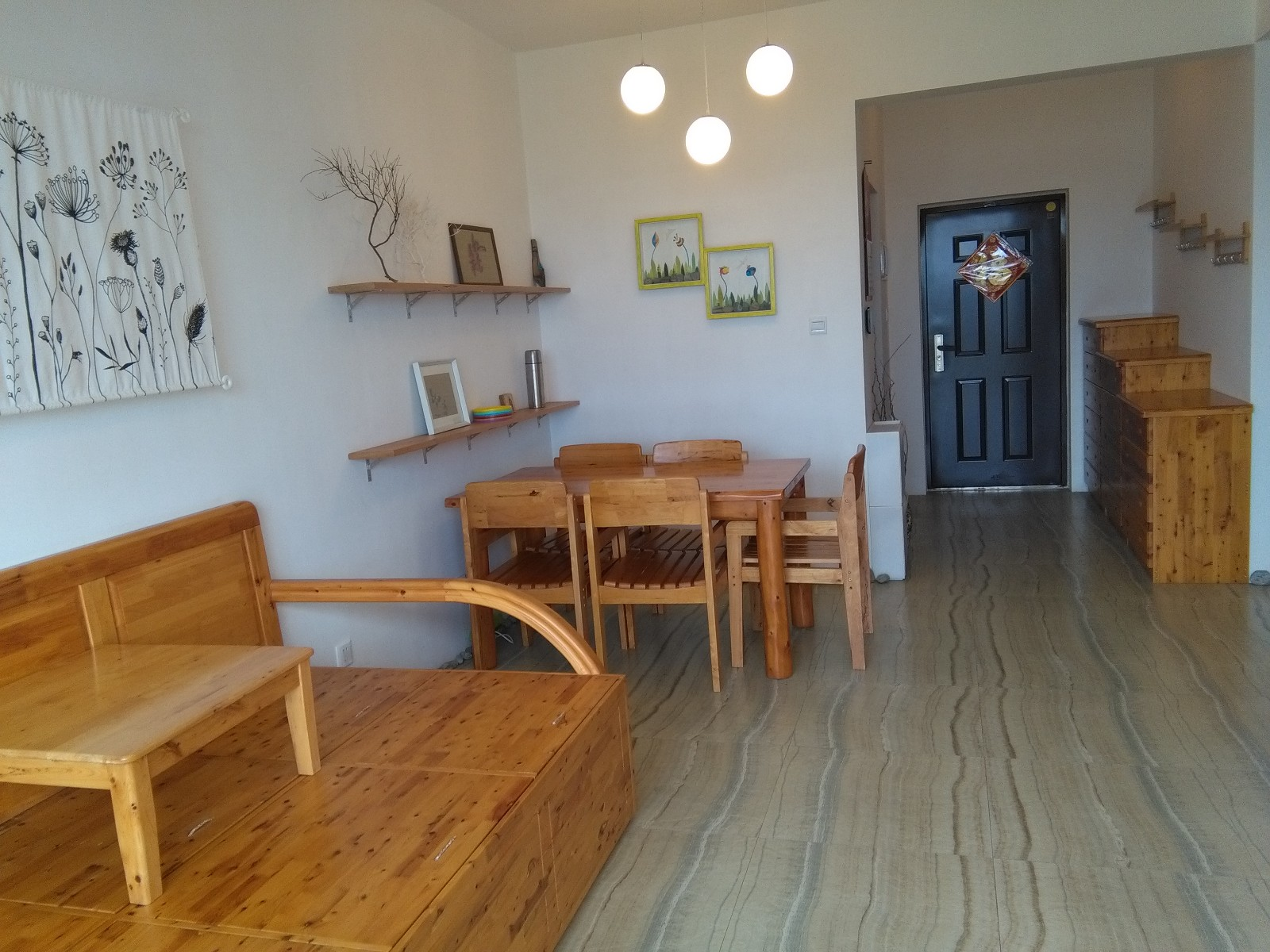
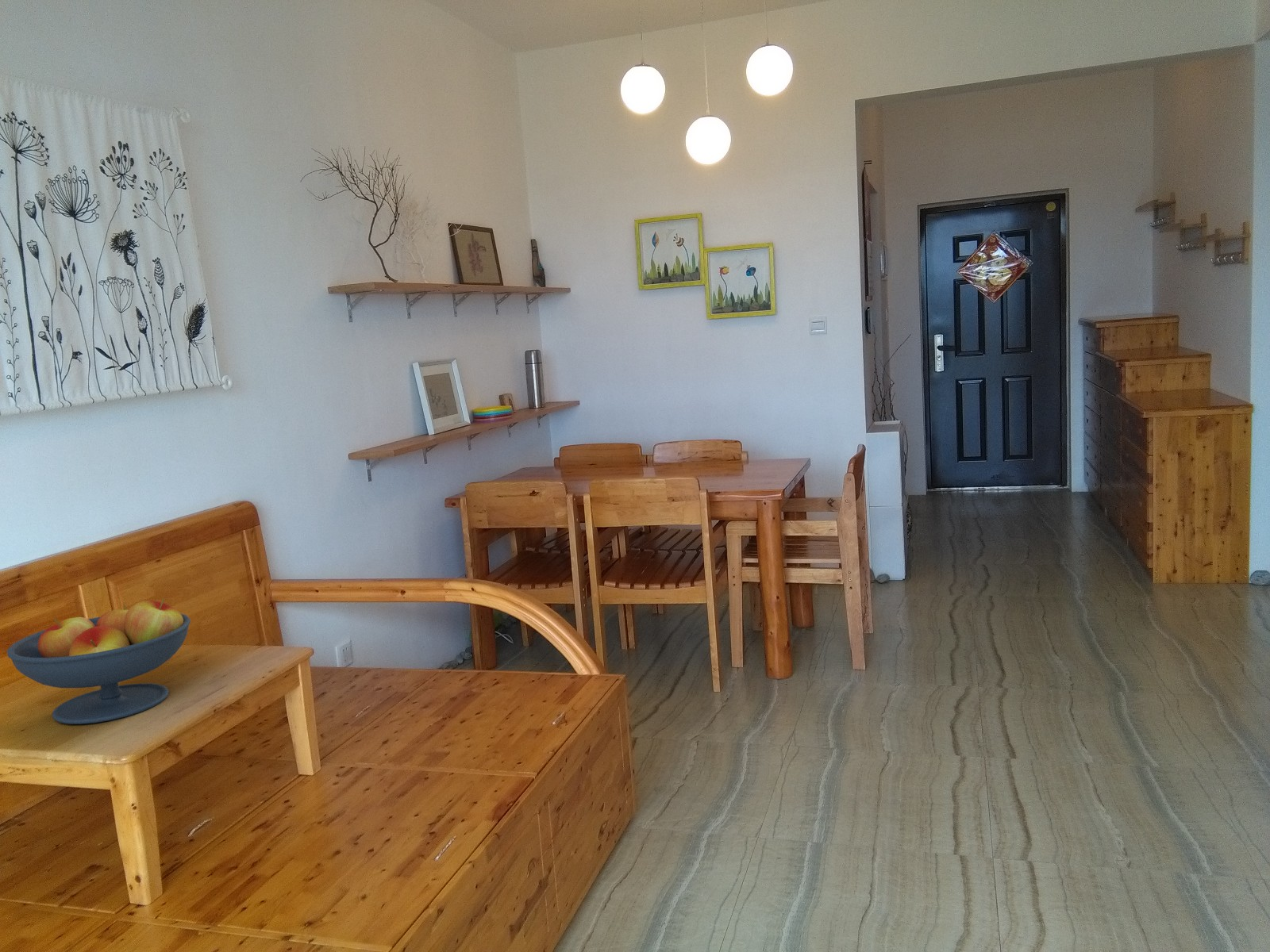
+ fruit bowl (105, 656)
